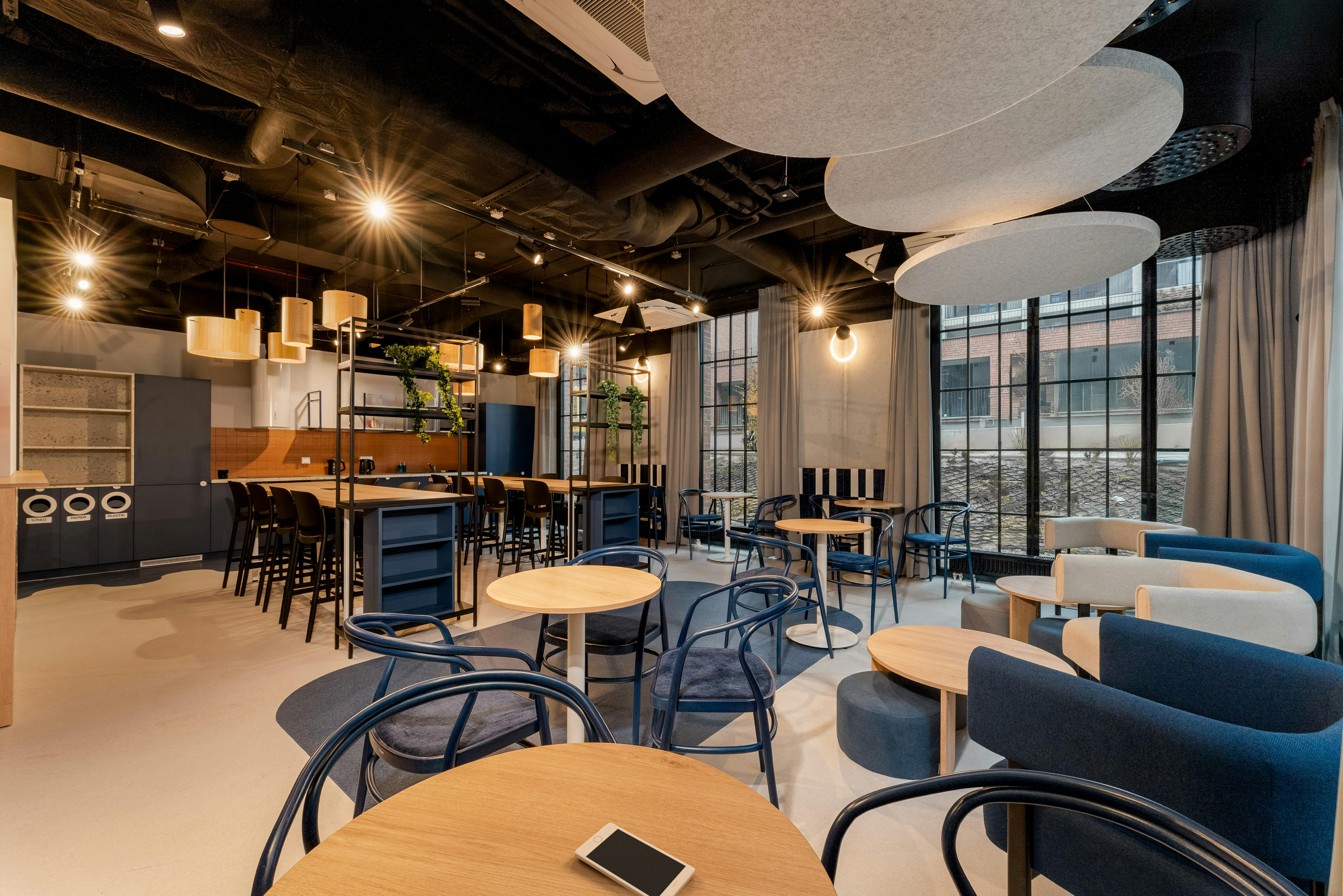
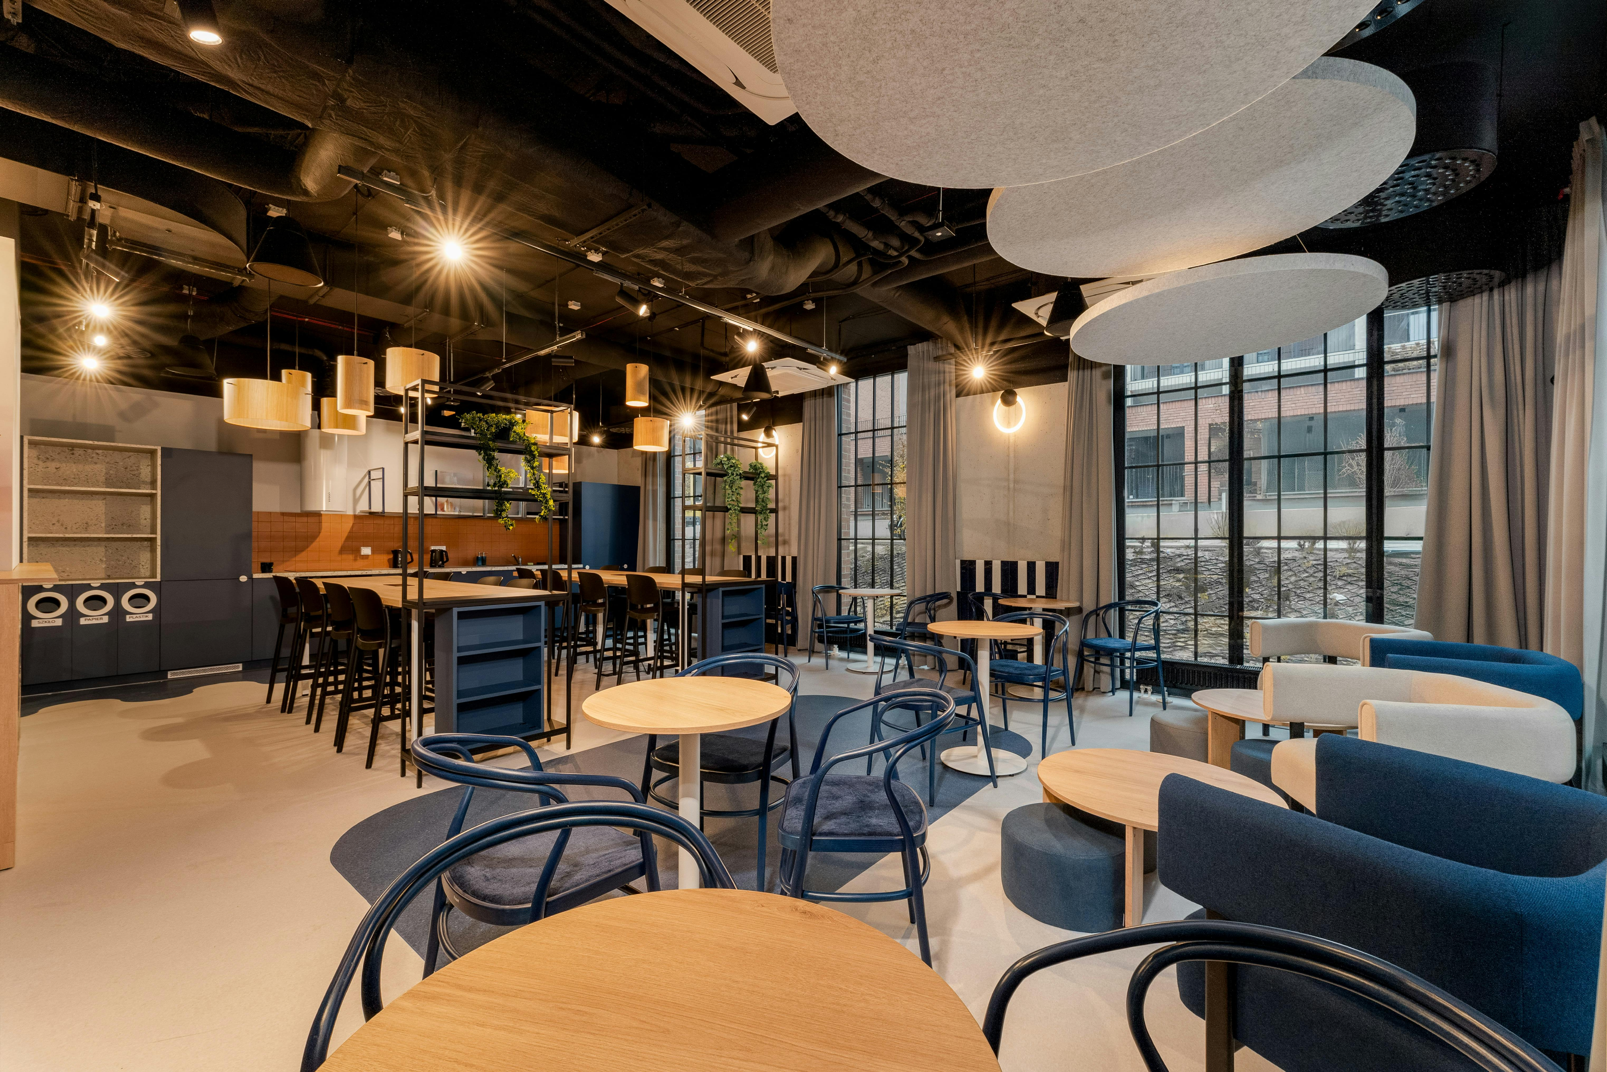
- cell phone (633, 862)
